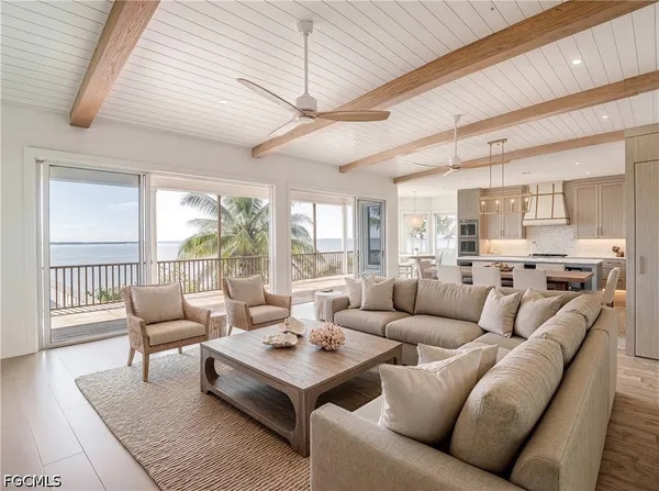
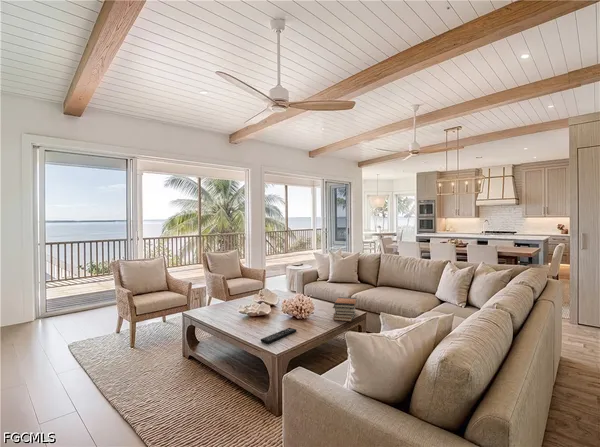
+ remote control (279, 334)
+ book stack (345, 308)
